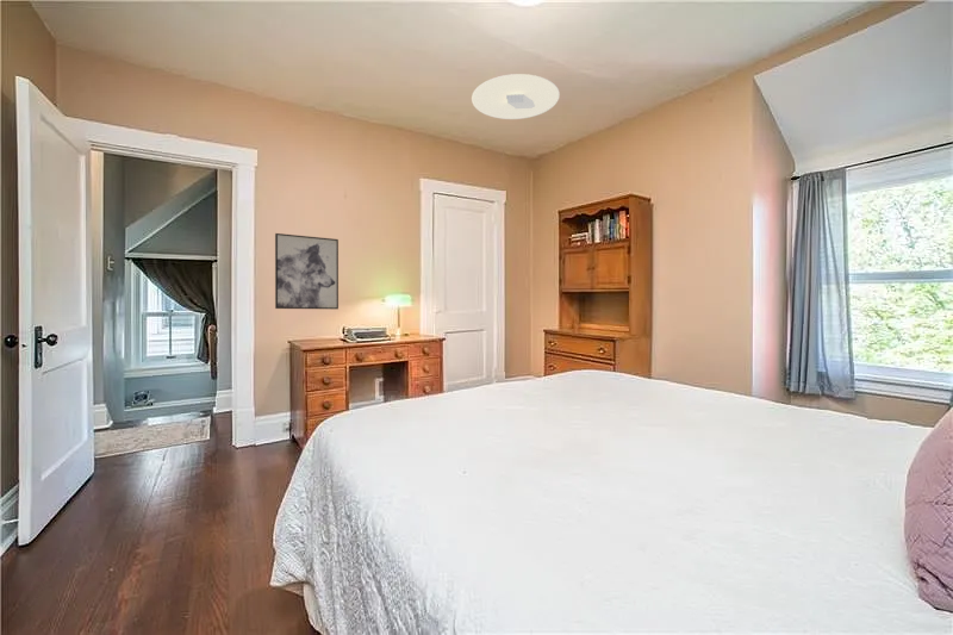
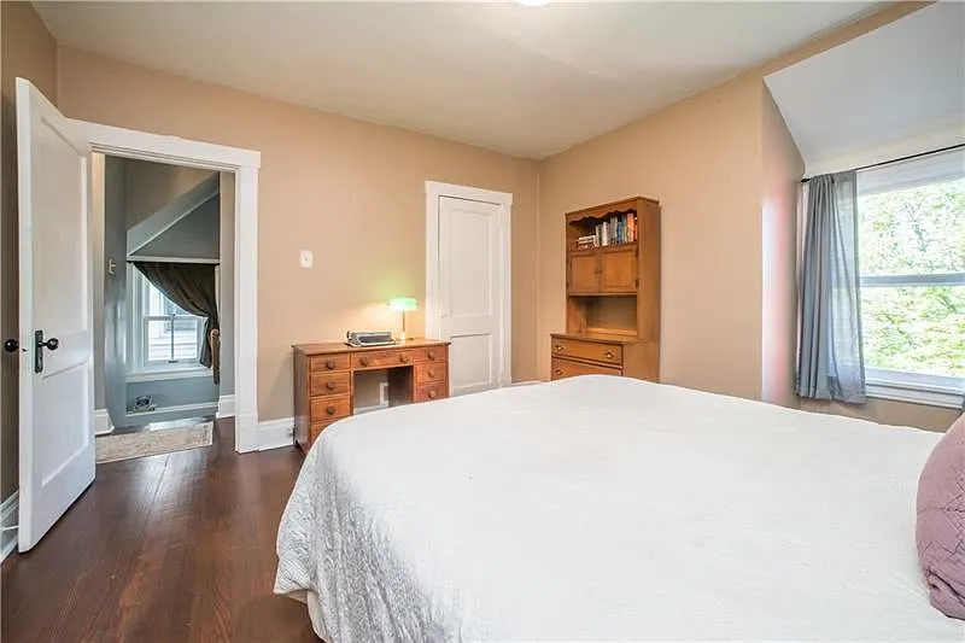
- ceiling light (515, 94)
- wall art (307, 272)
